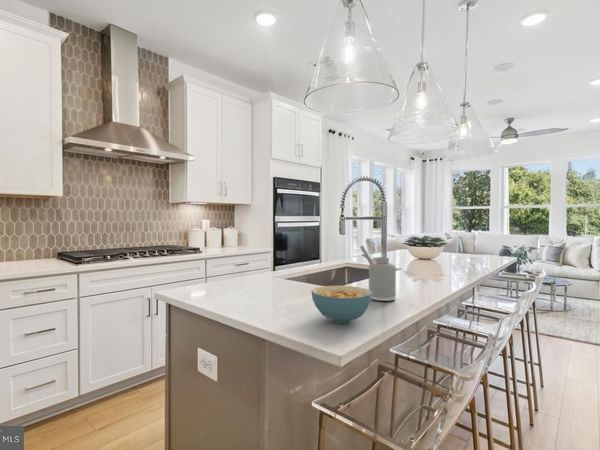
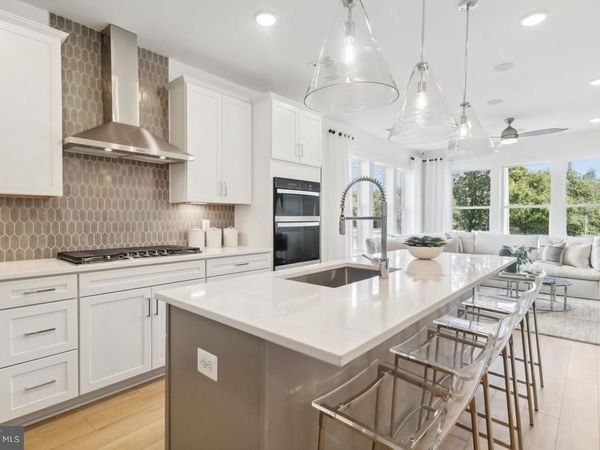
- soap dispenser (377, 271)
- cereal bowl (341, 305)
